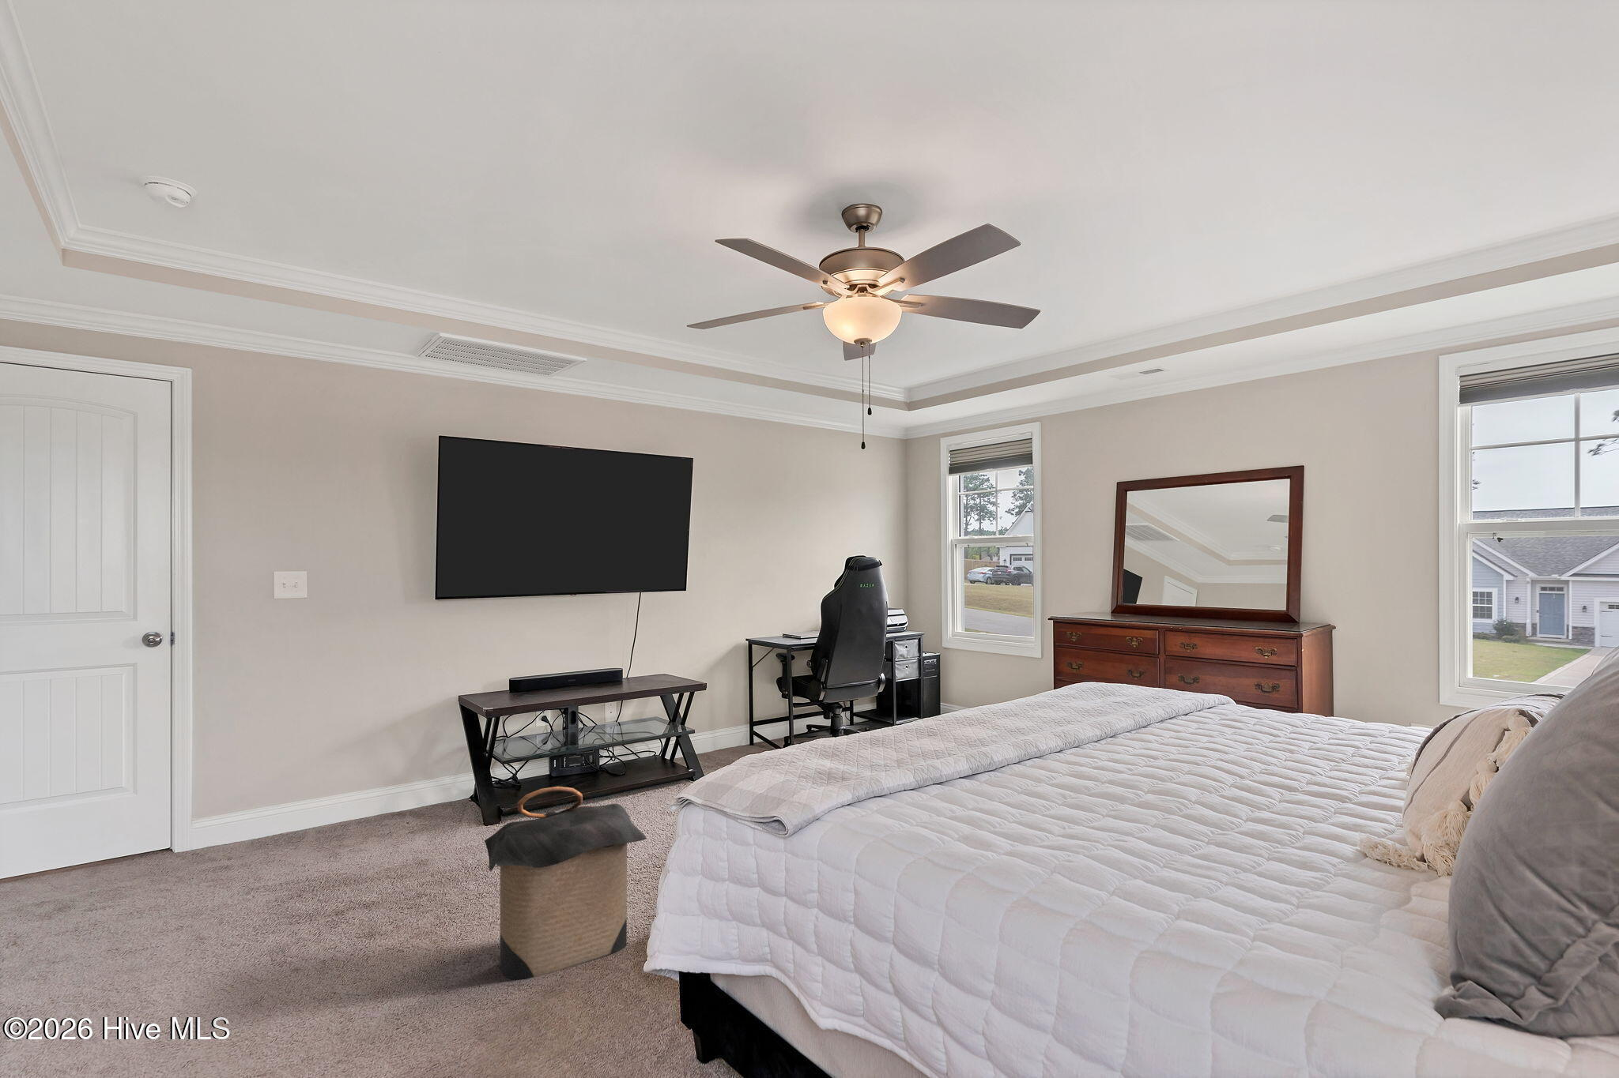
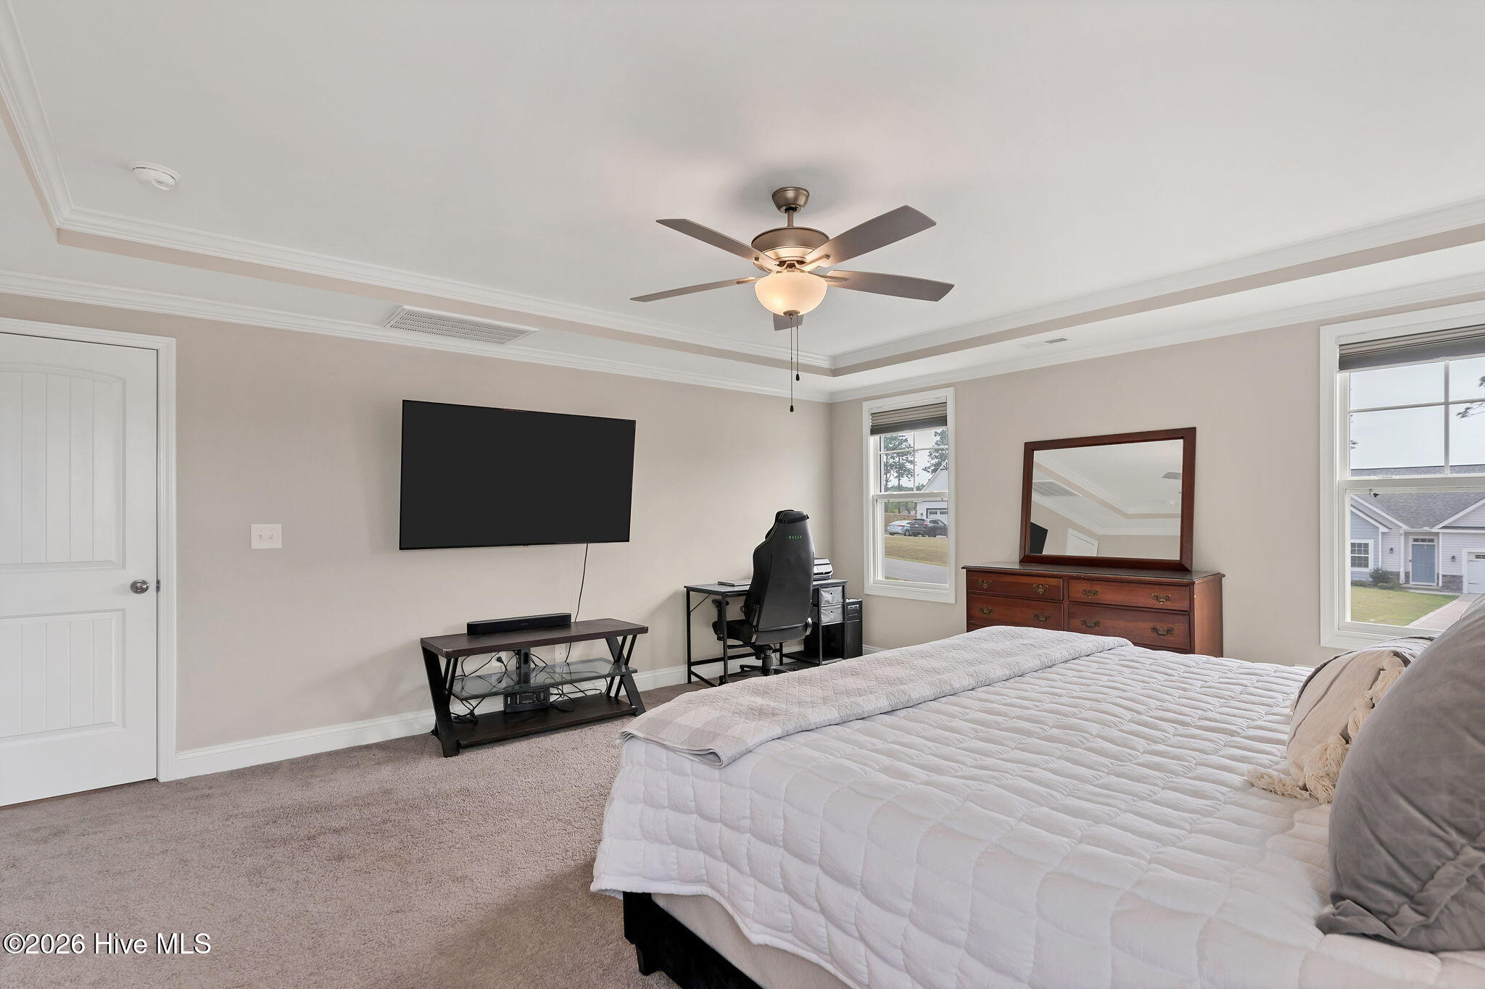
- laundry hamper (567, 864)
